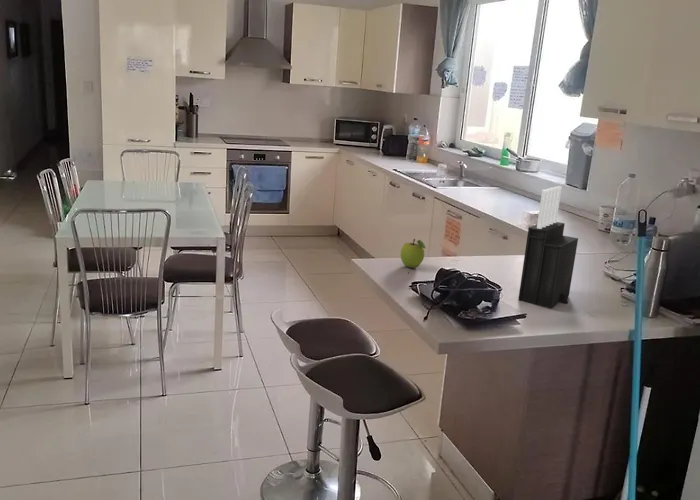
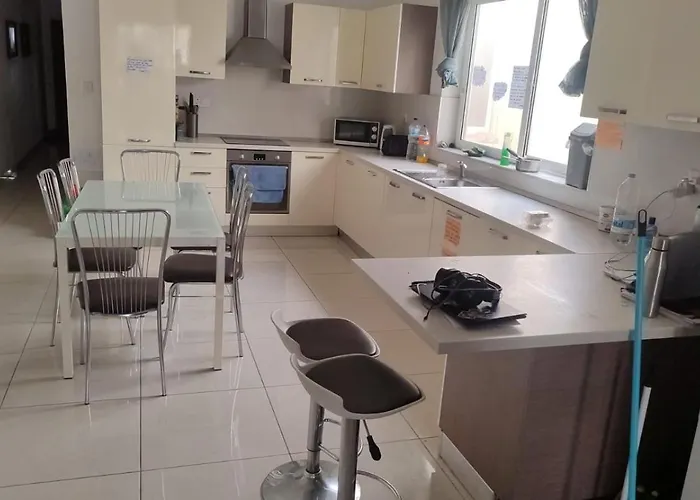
- fruit (414, 253)
- knife block (555, 245)
